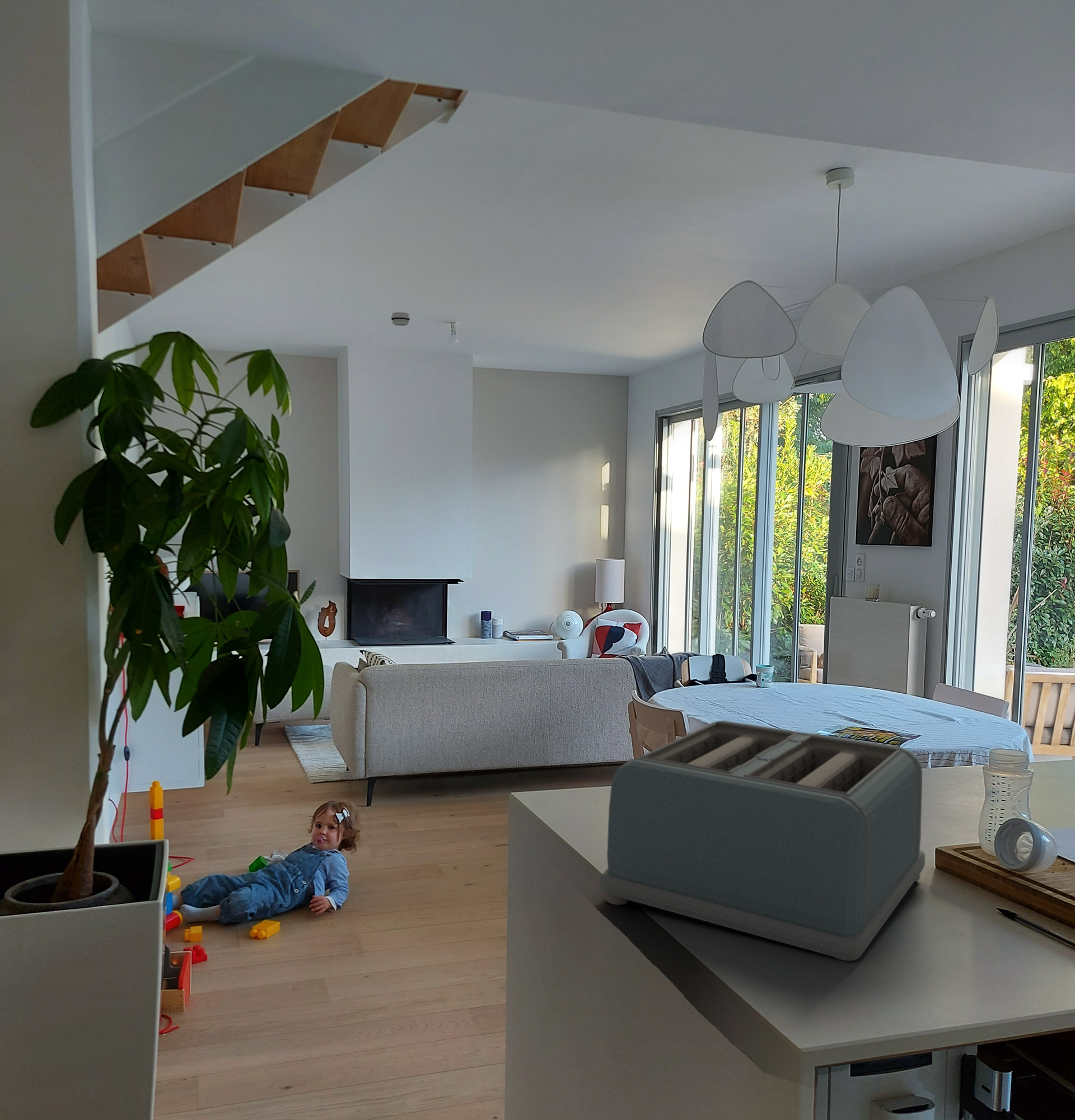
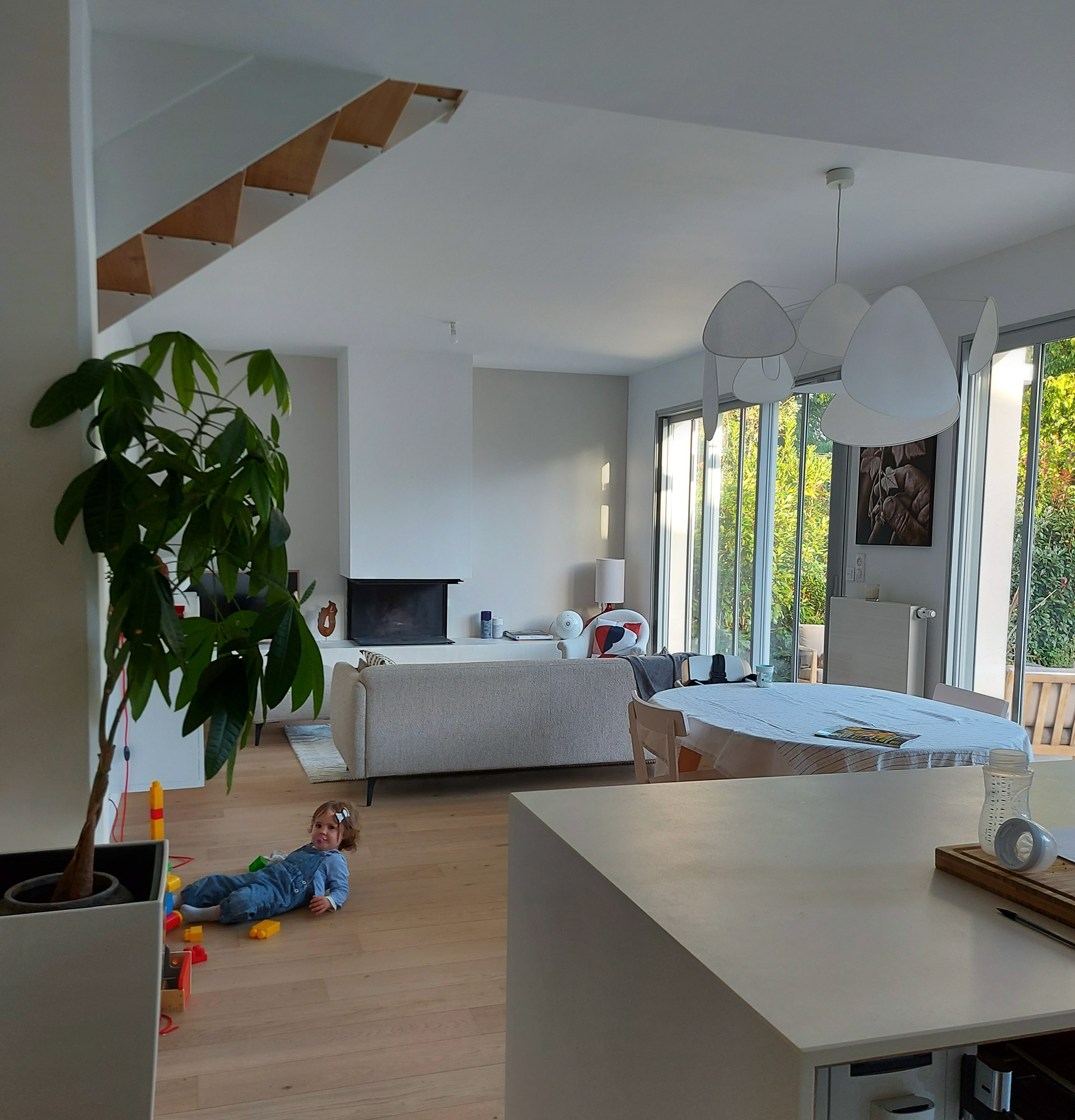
- toaster (775, 817)
- smoke detector (400, 319)
